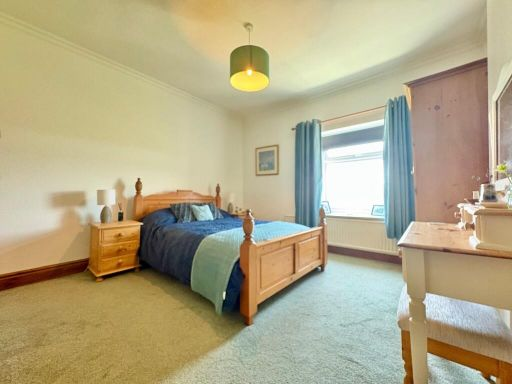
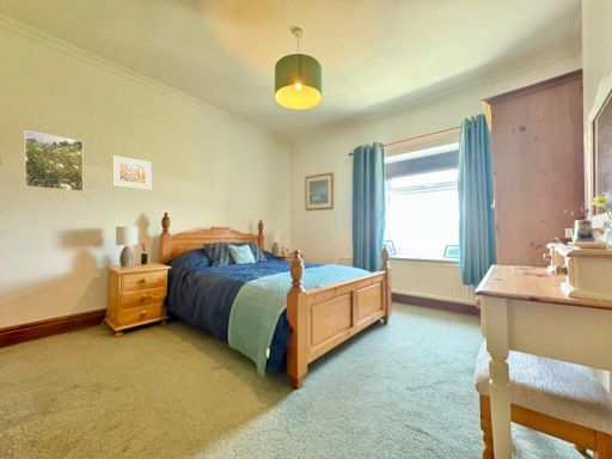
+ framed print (133, 173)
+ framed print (55, 163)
